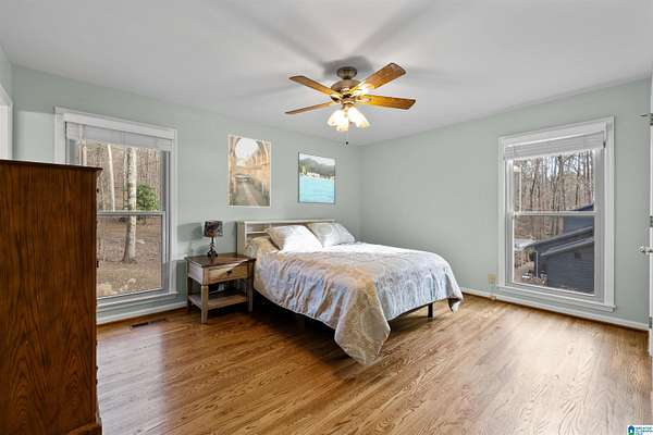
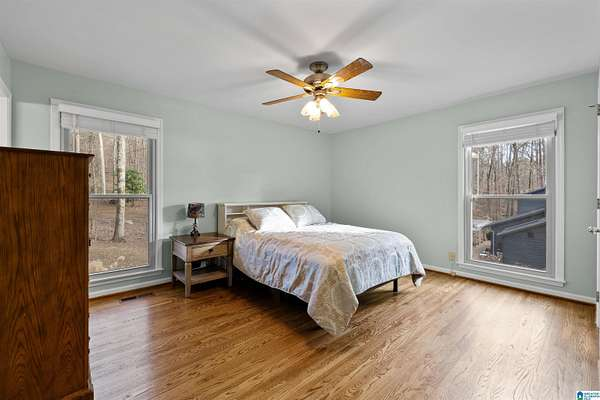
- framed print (317, 179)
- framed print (249, 173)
